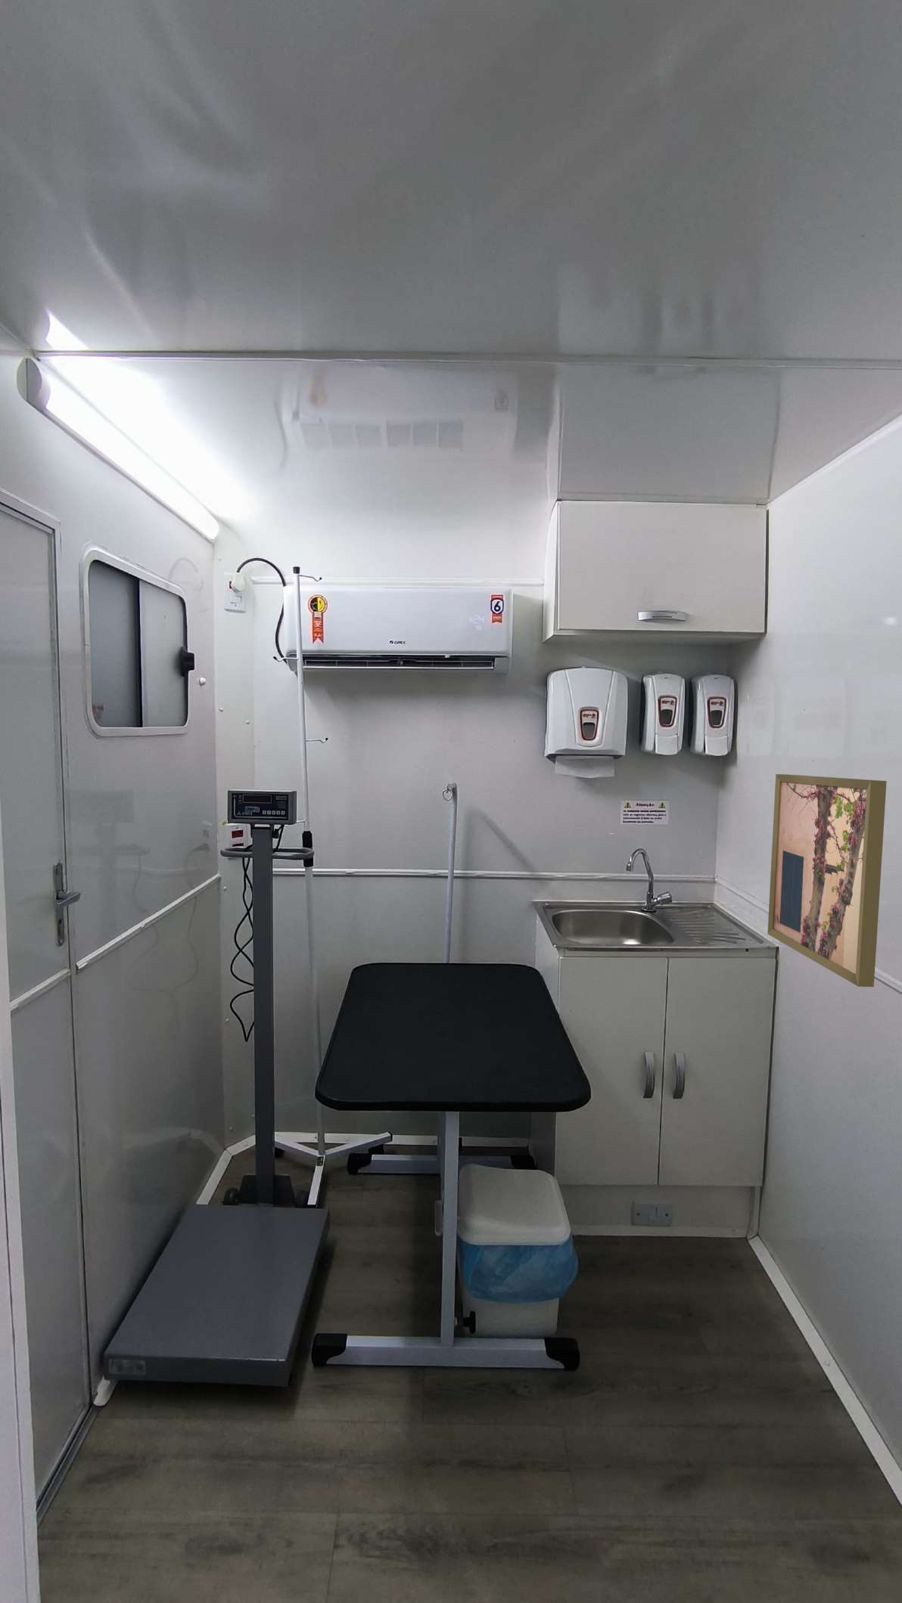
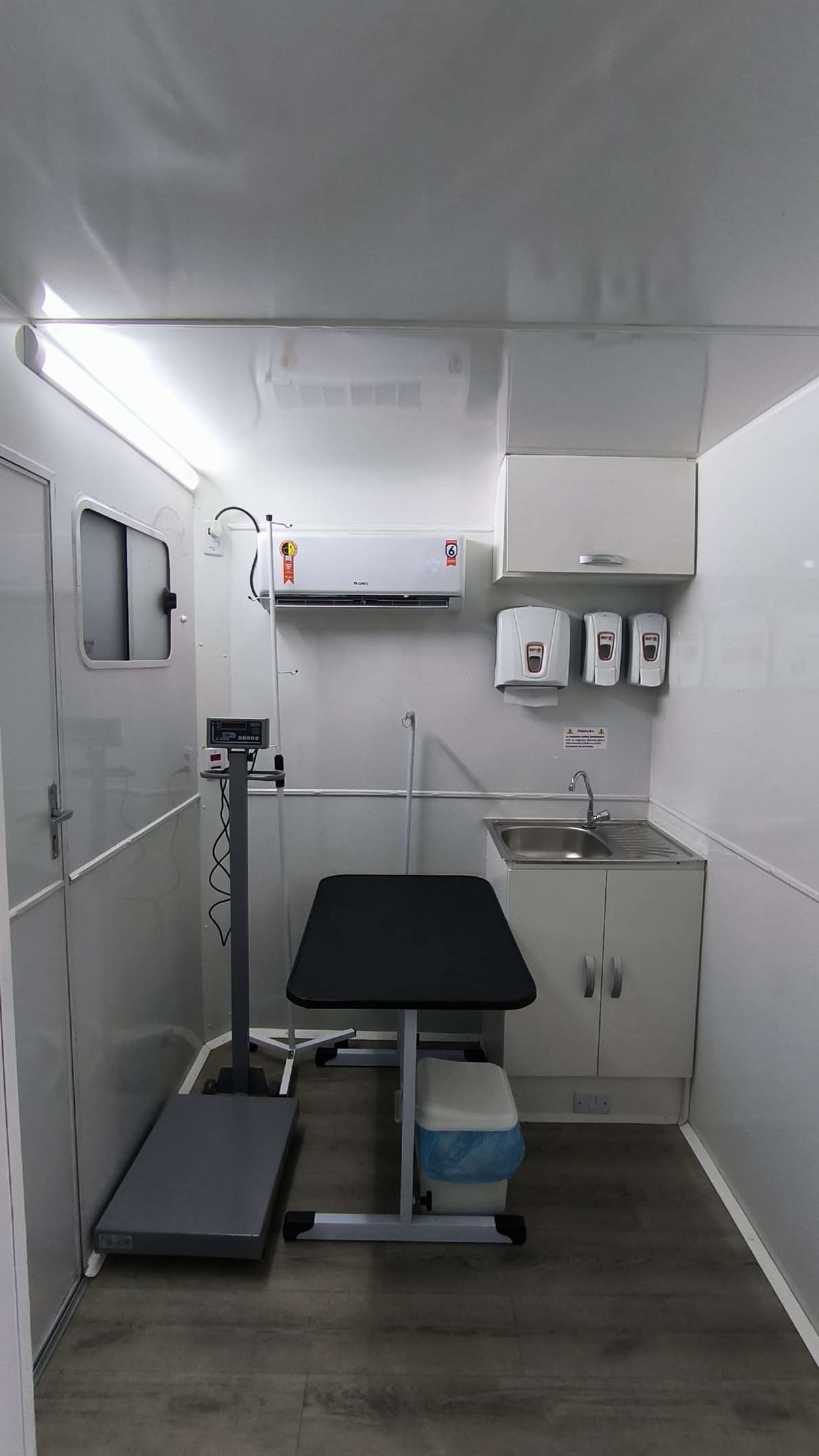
- wall art (818, 868)
